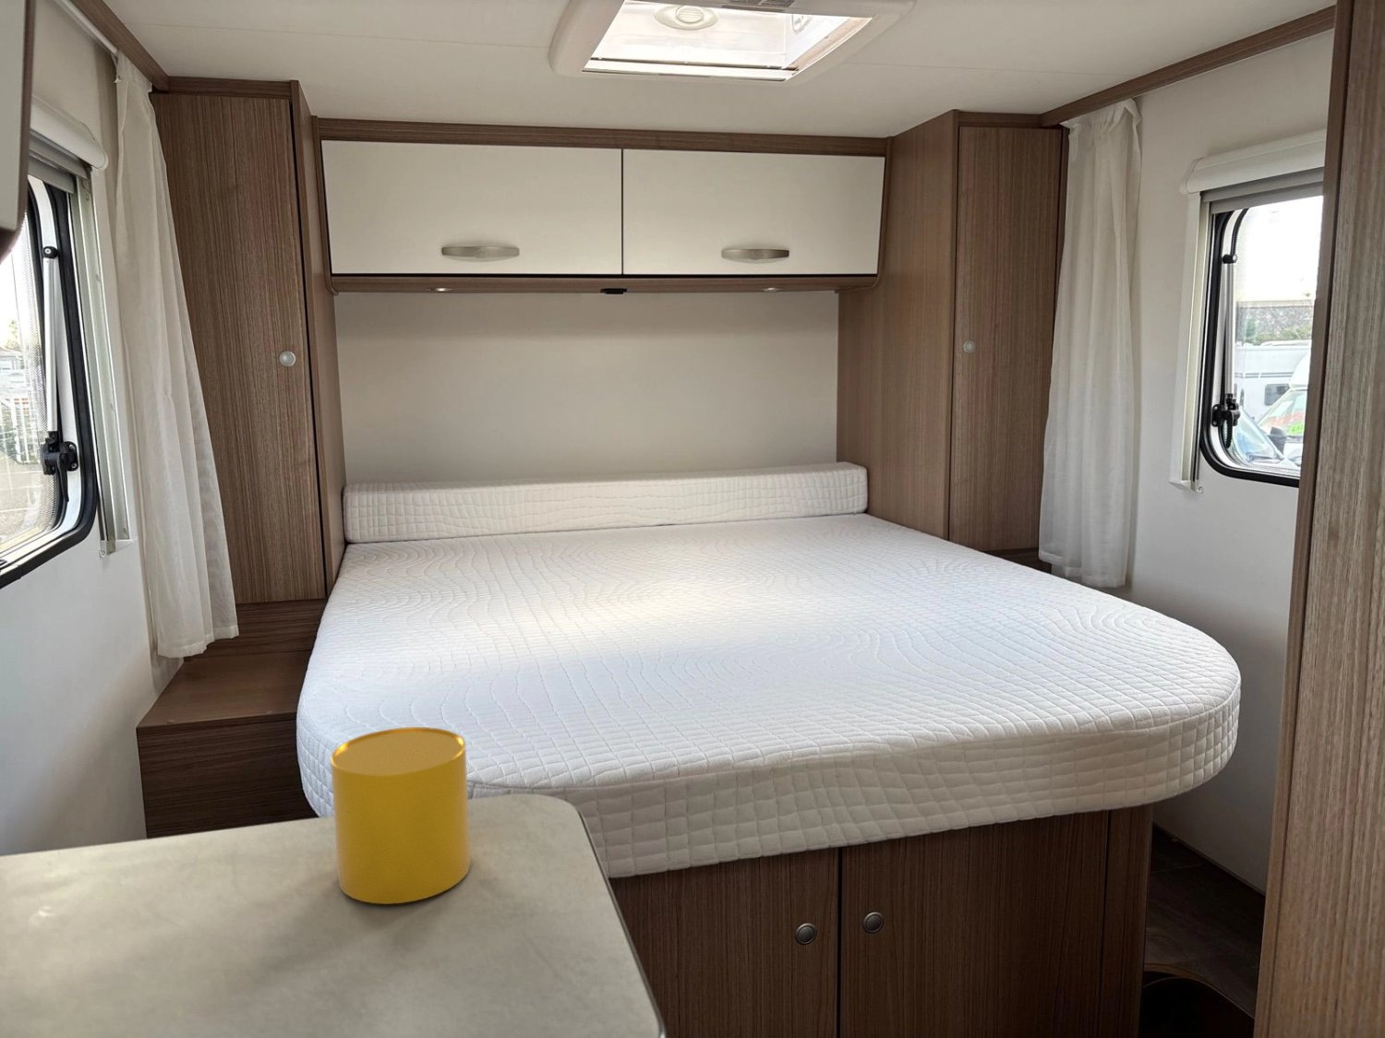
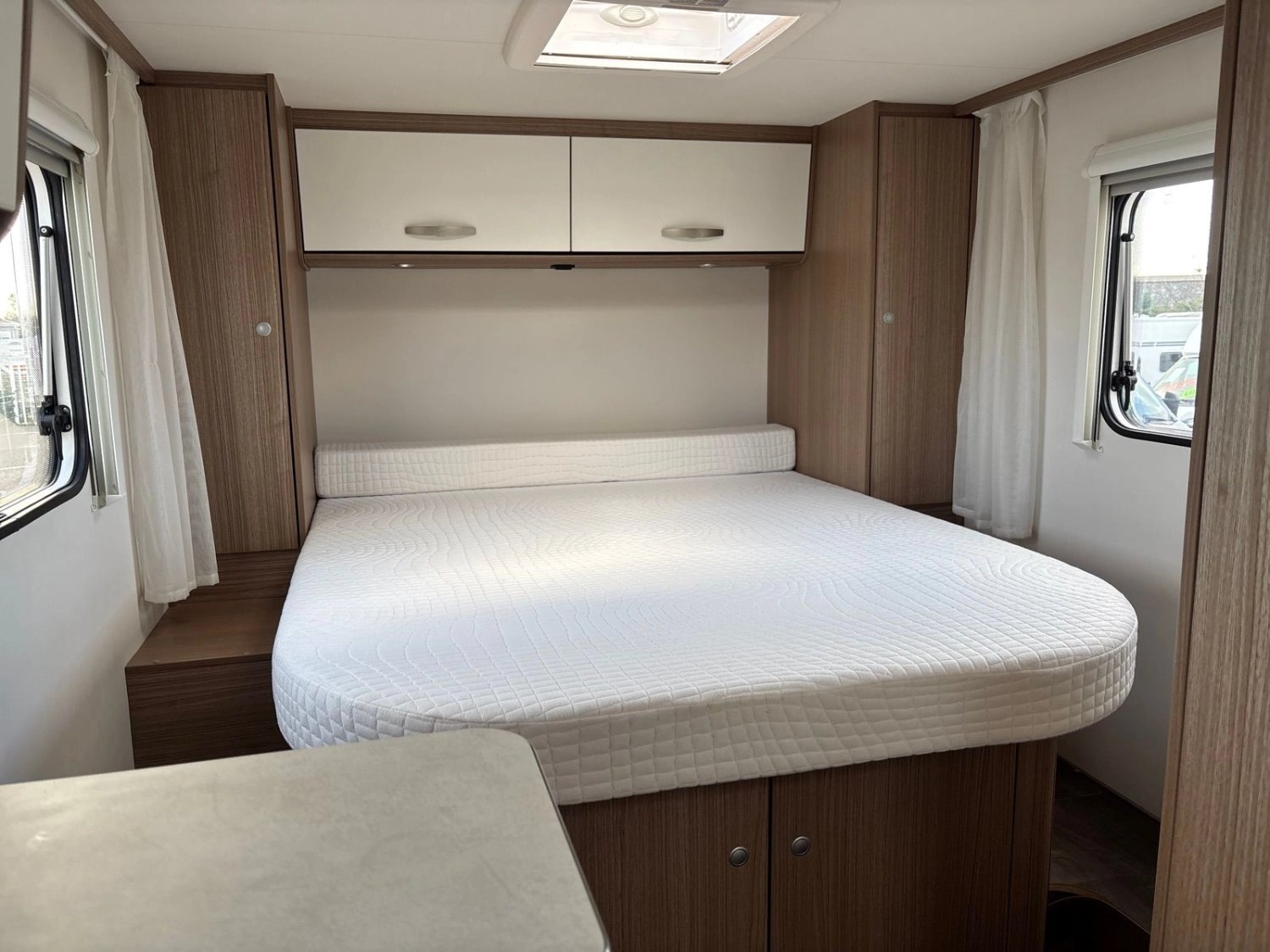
- cup (401, 810)
